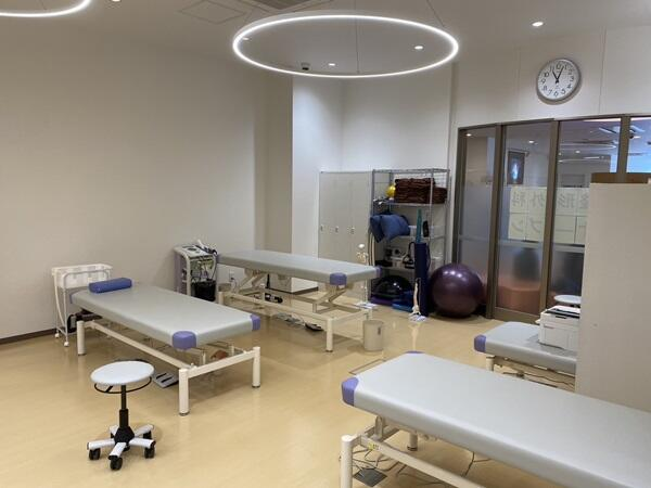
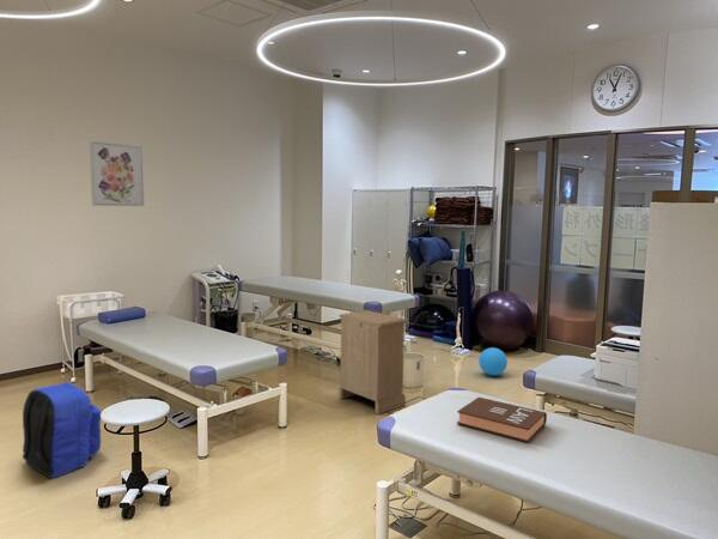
+ backpack (62, 422)
+ book (501, 417)
+ cabinet (372, 359)
+ wall art (117, 175)
+ ball (493, 361)
